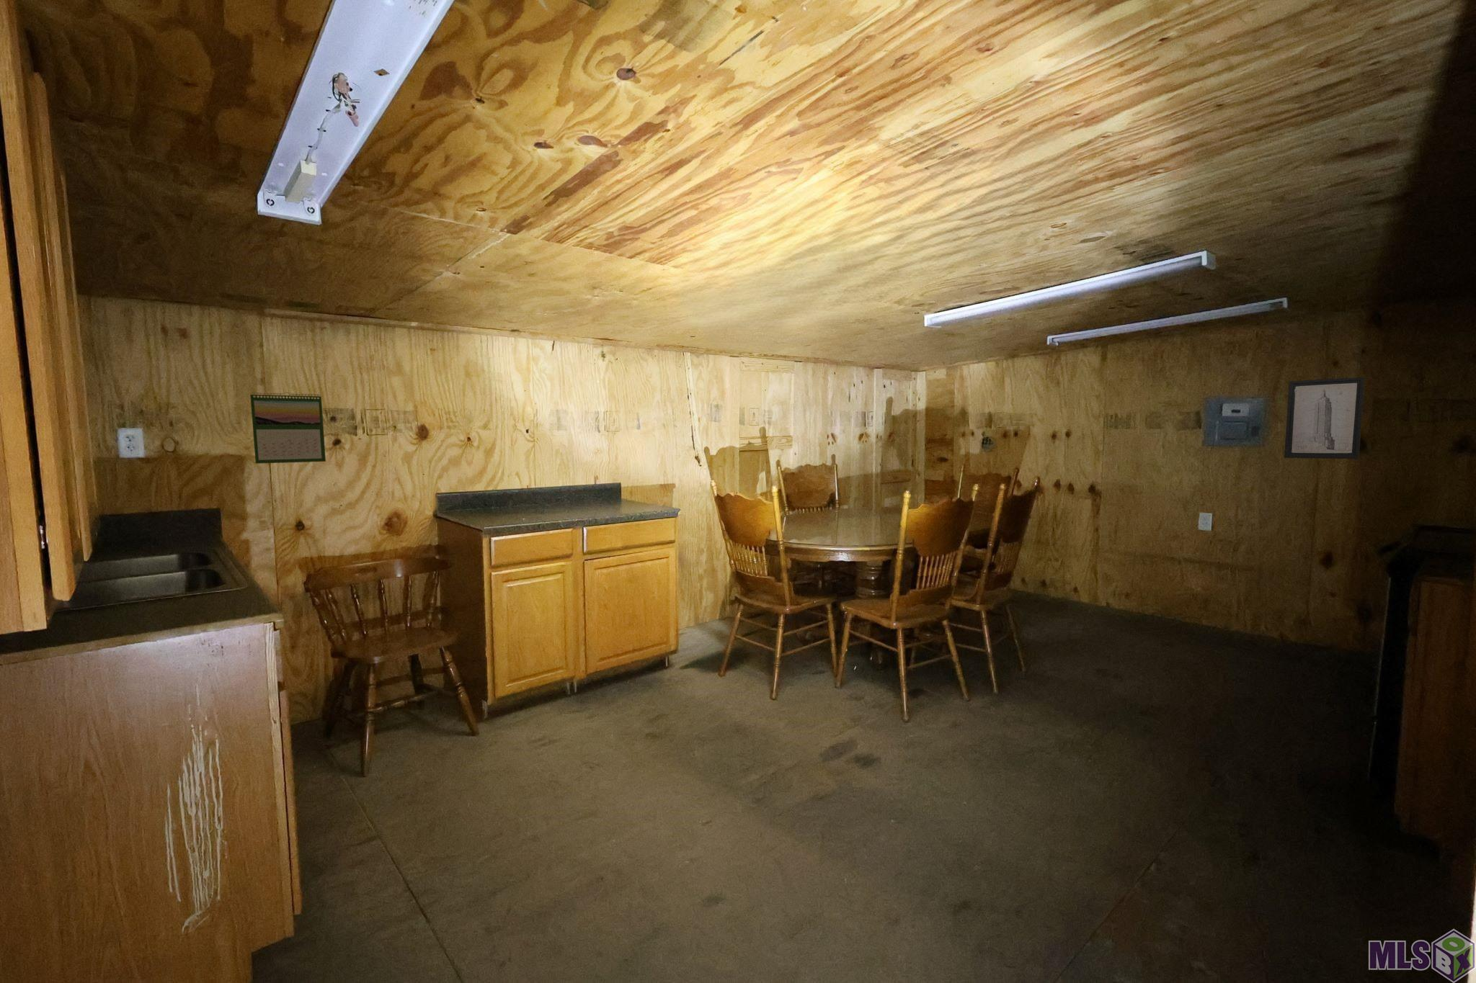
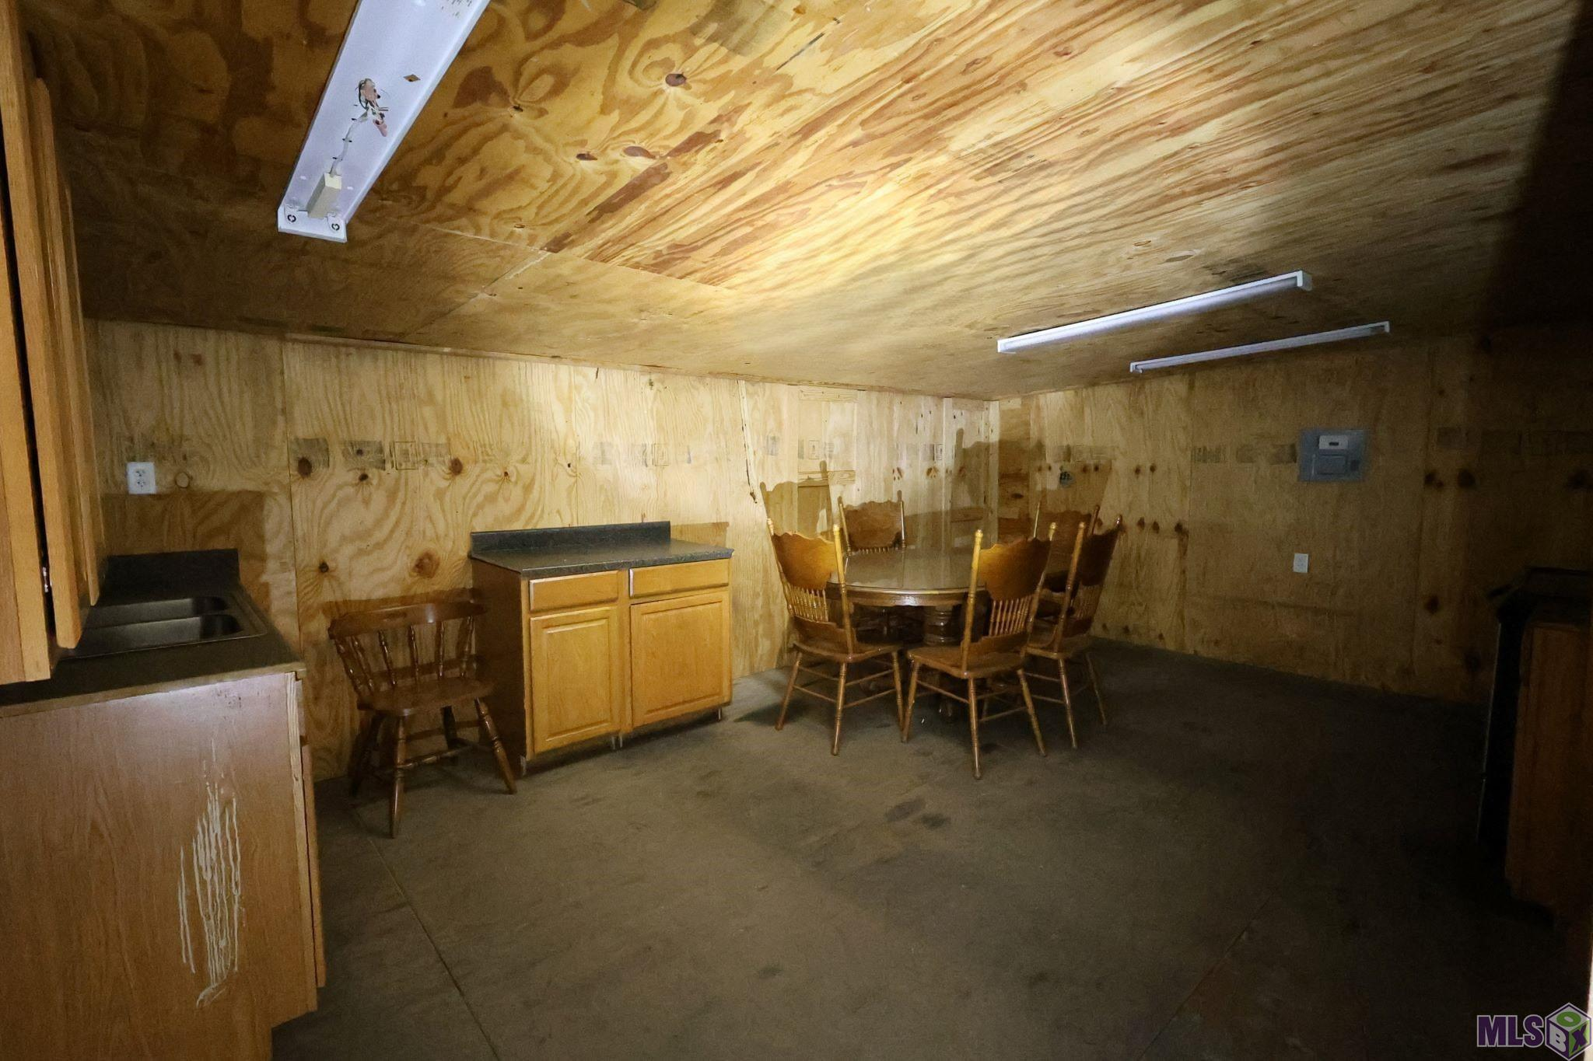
- wall art (1322, 418)
- calendar (289, 427)
